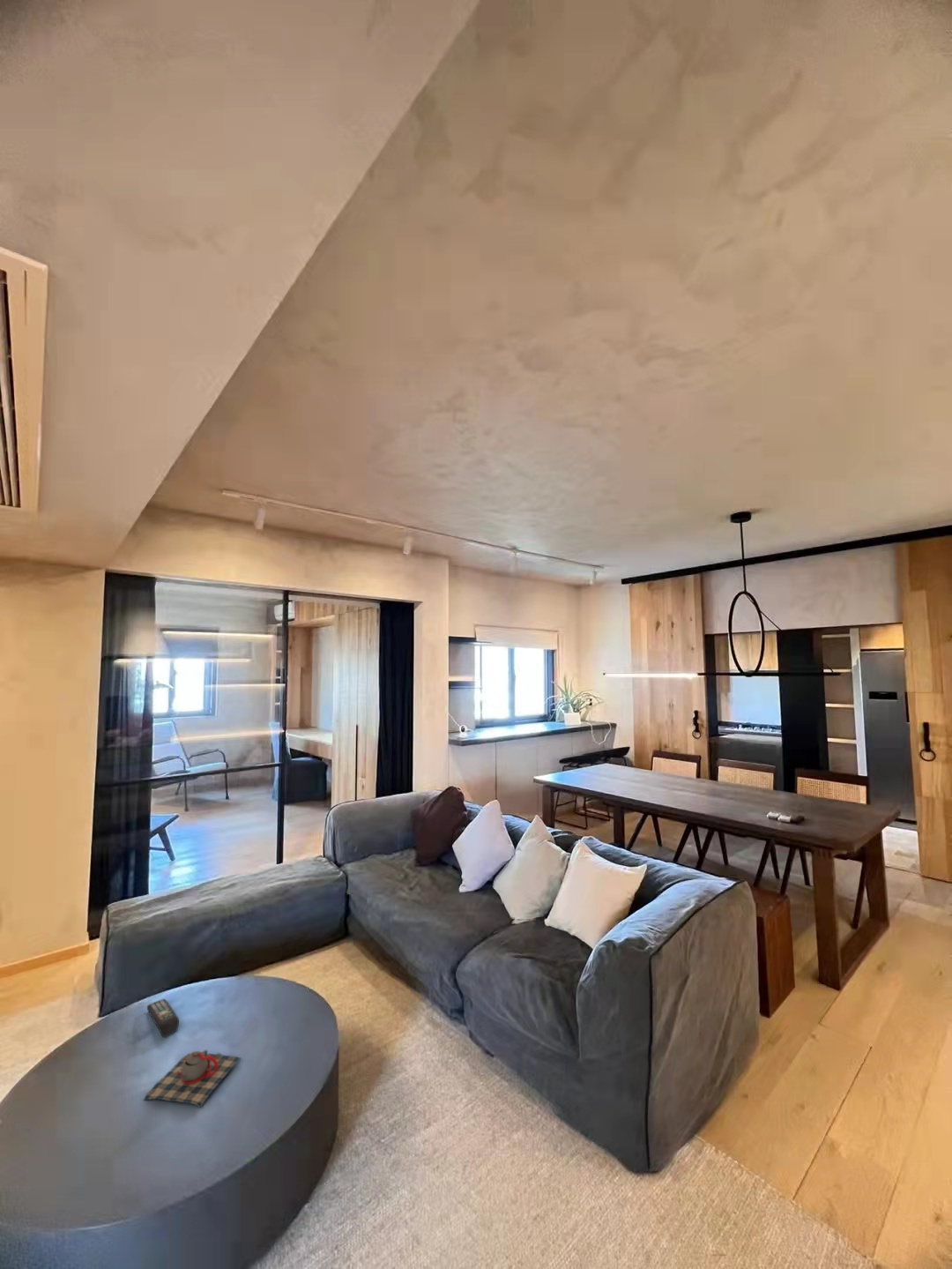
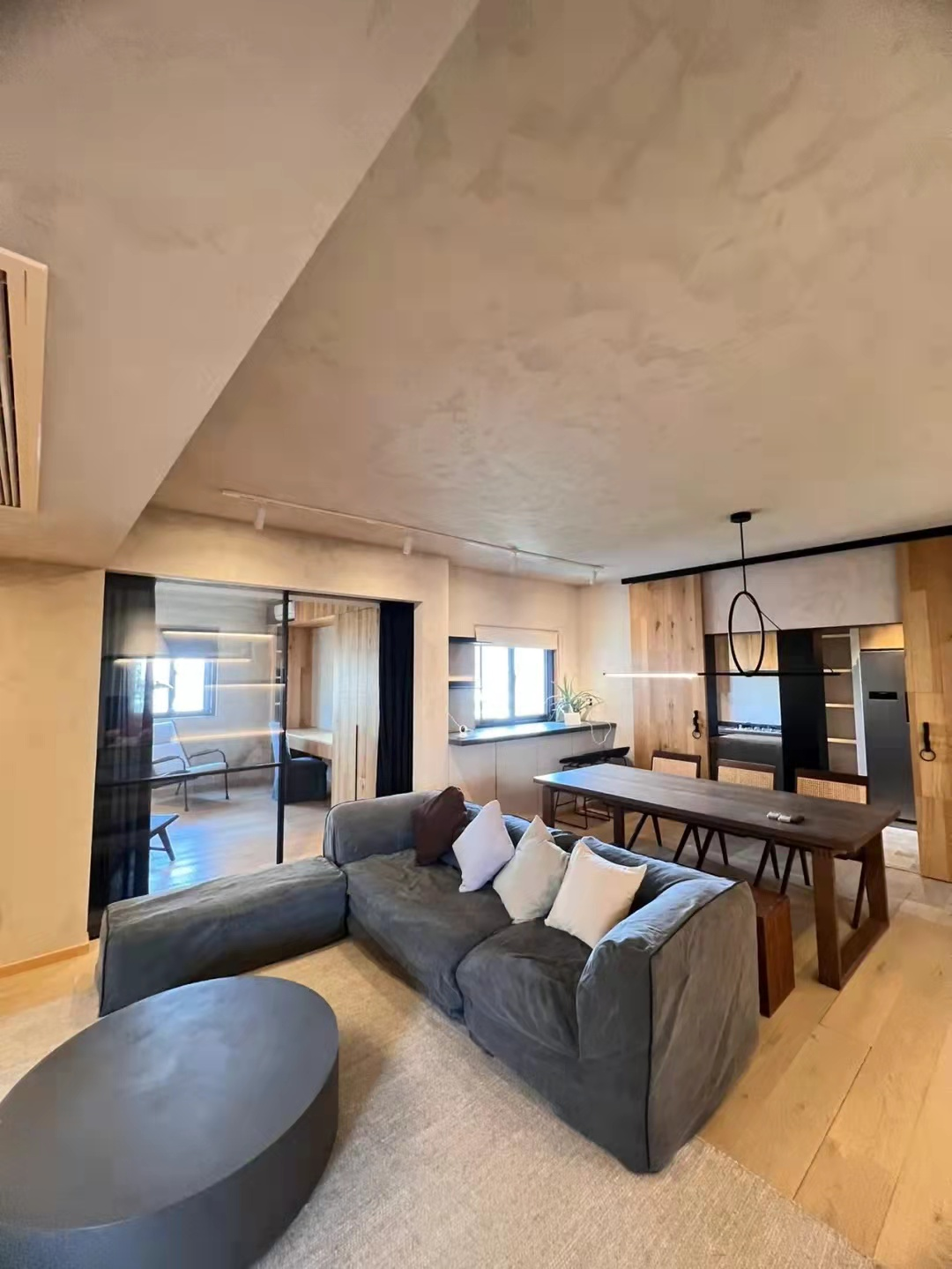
- remote control (162, 1015)
- teapot (194, 1065)
